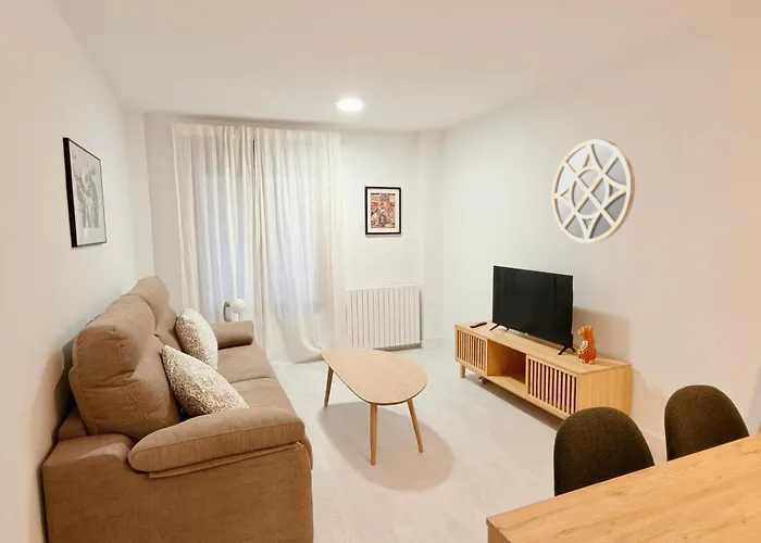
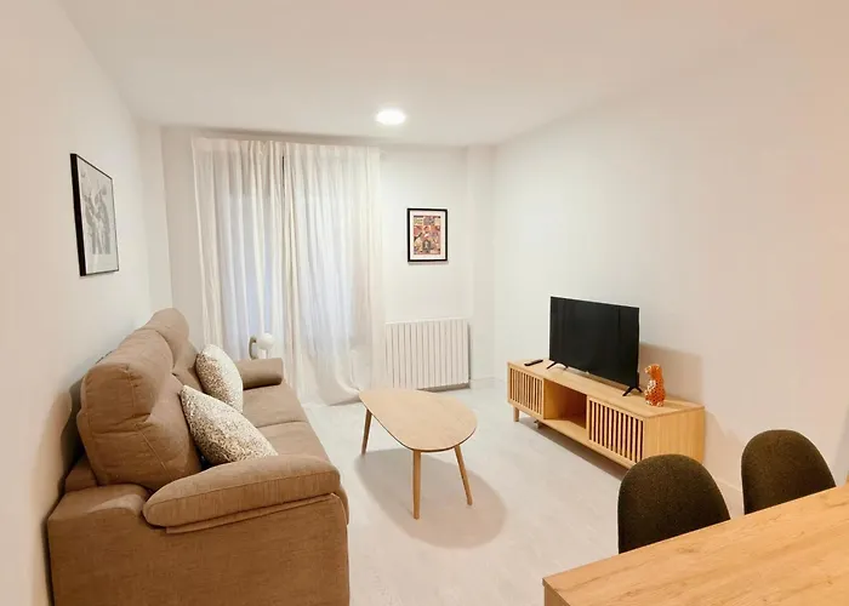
- home mirror (589, 192)
